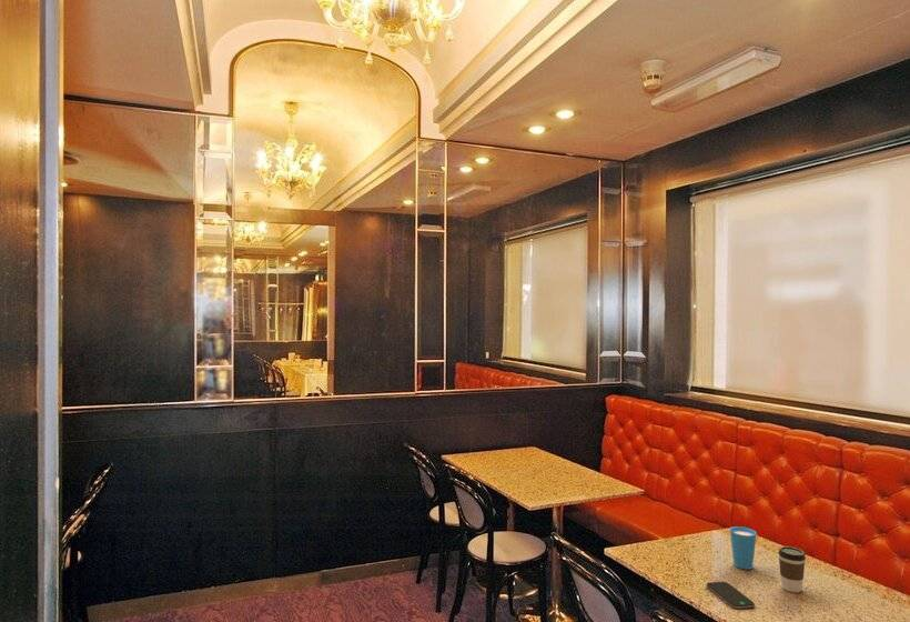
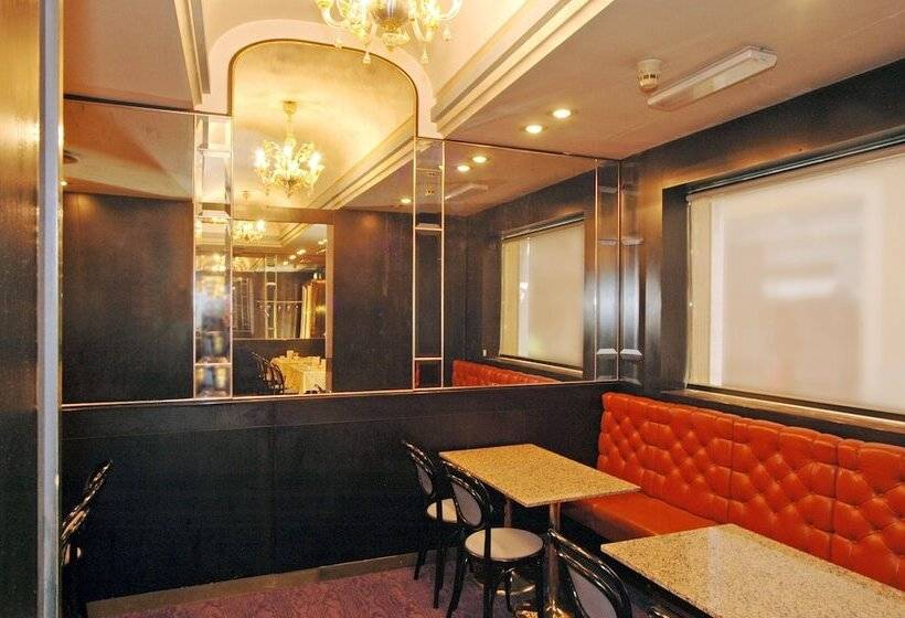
- cup (742, 548)
- coffee cup (791, 569)
- smartphone (729, 594)
